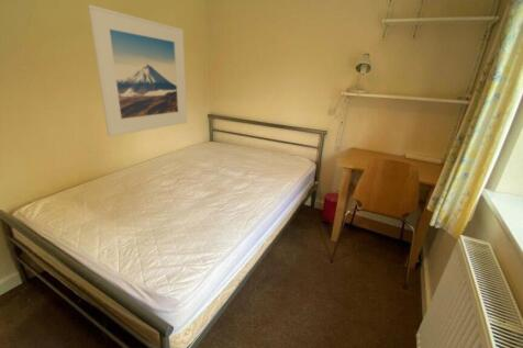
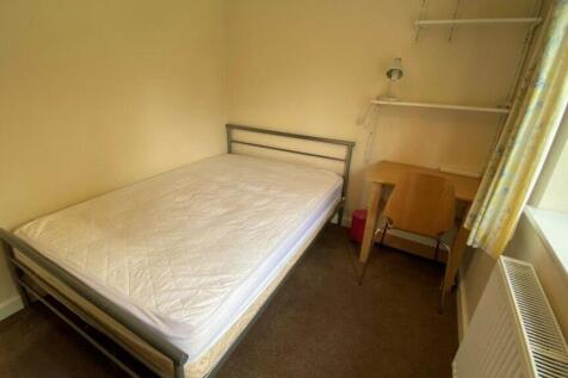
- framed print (148, 77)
